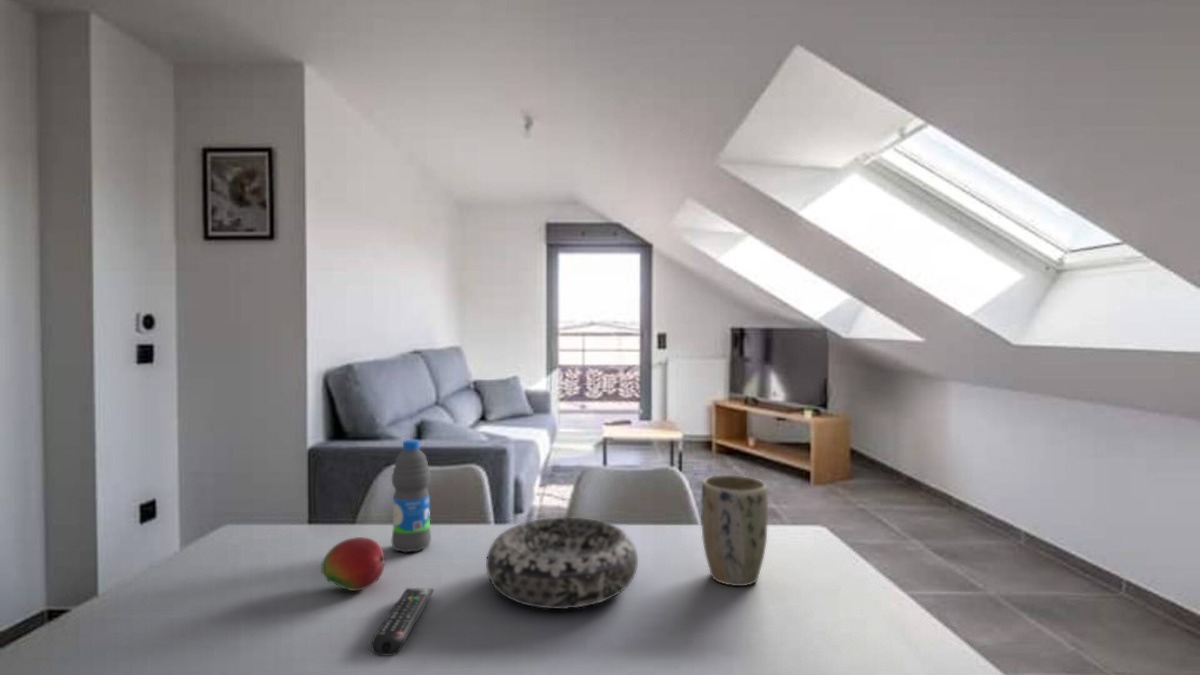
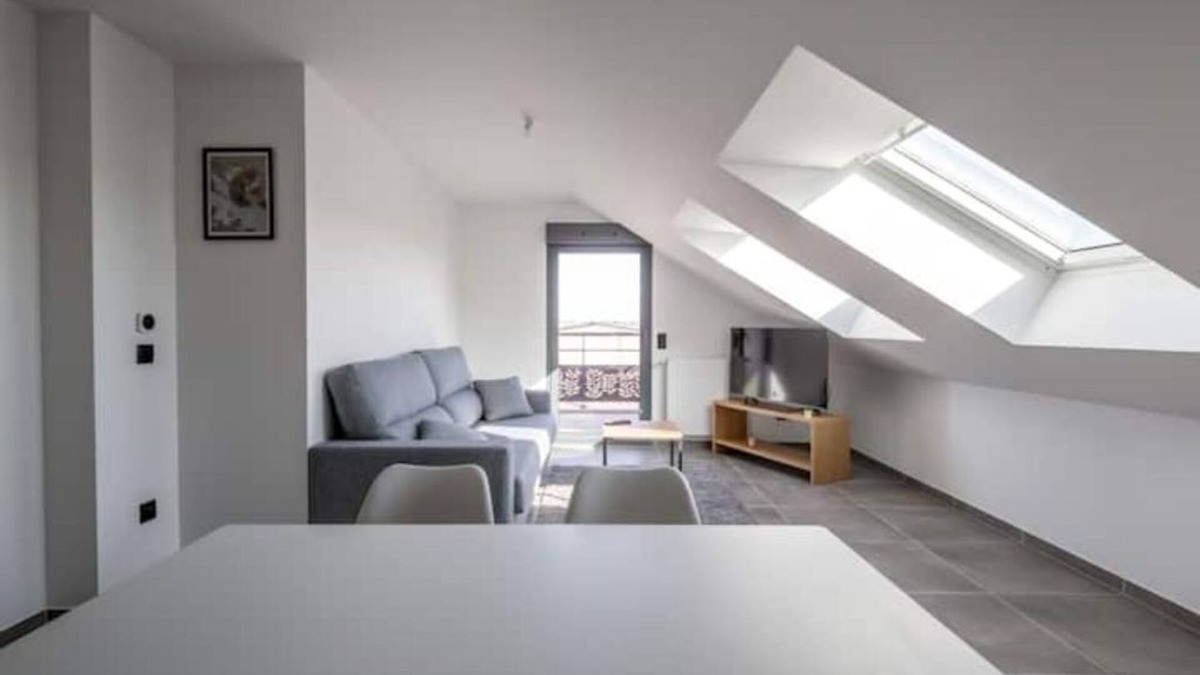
- decorative bowl (562, 559)
- water bottle (411, 494)
- fruit (353, 563)
- remote control (405, 616)
- plant pot (733, 529)
